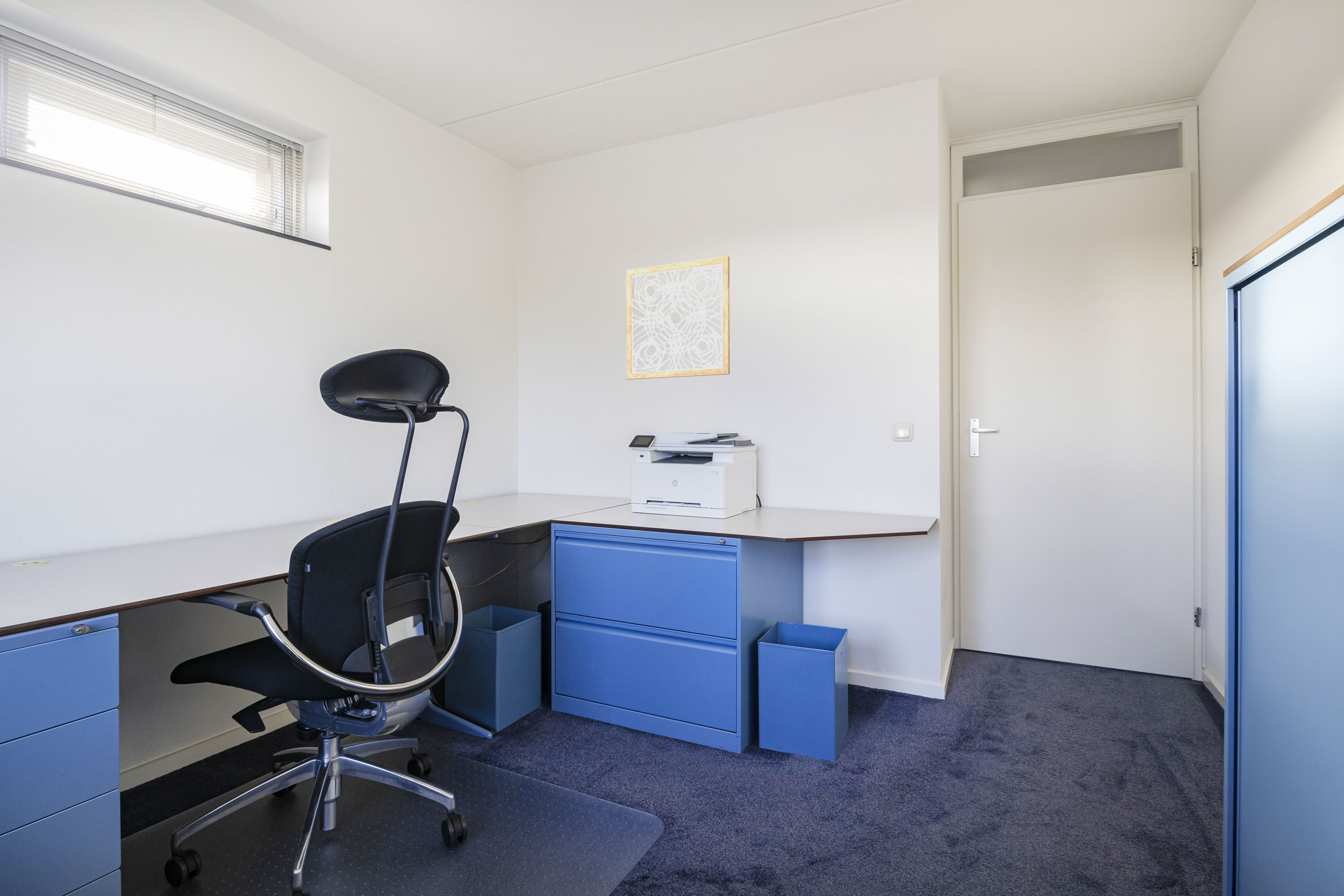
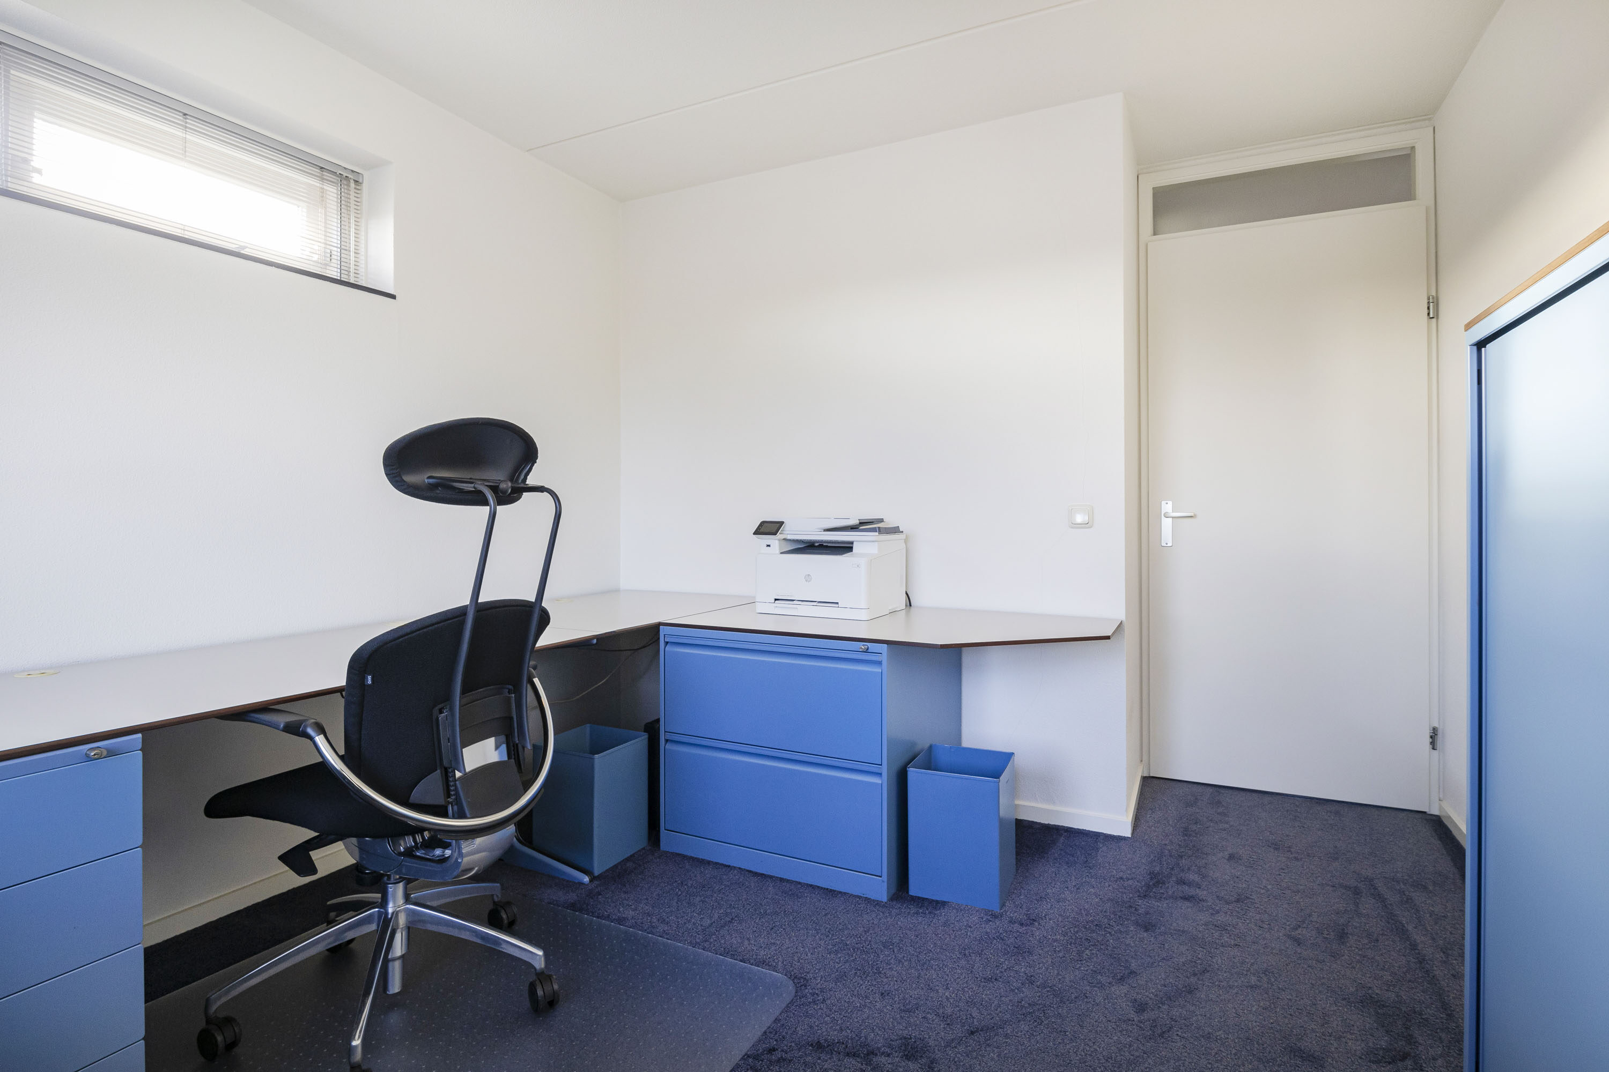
- wall art (678, 323)
